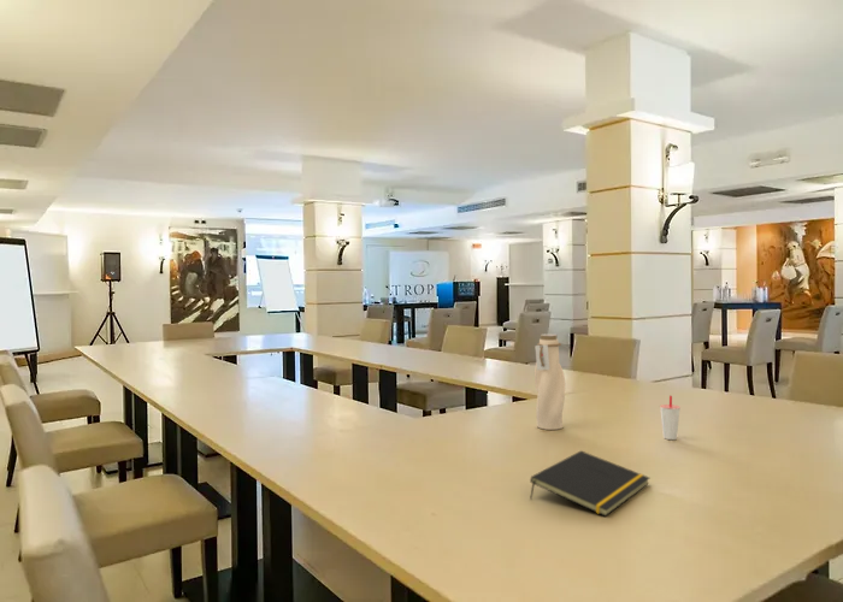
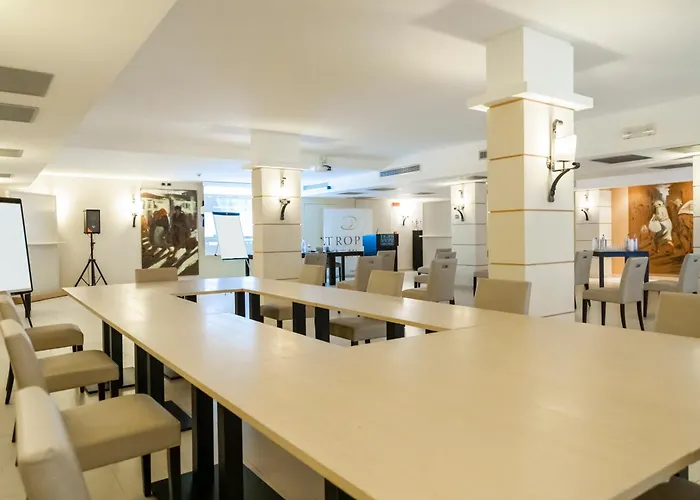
- notepad (591, 479)
- water bottle (549, 380)
- cup (670, 417)
